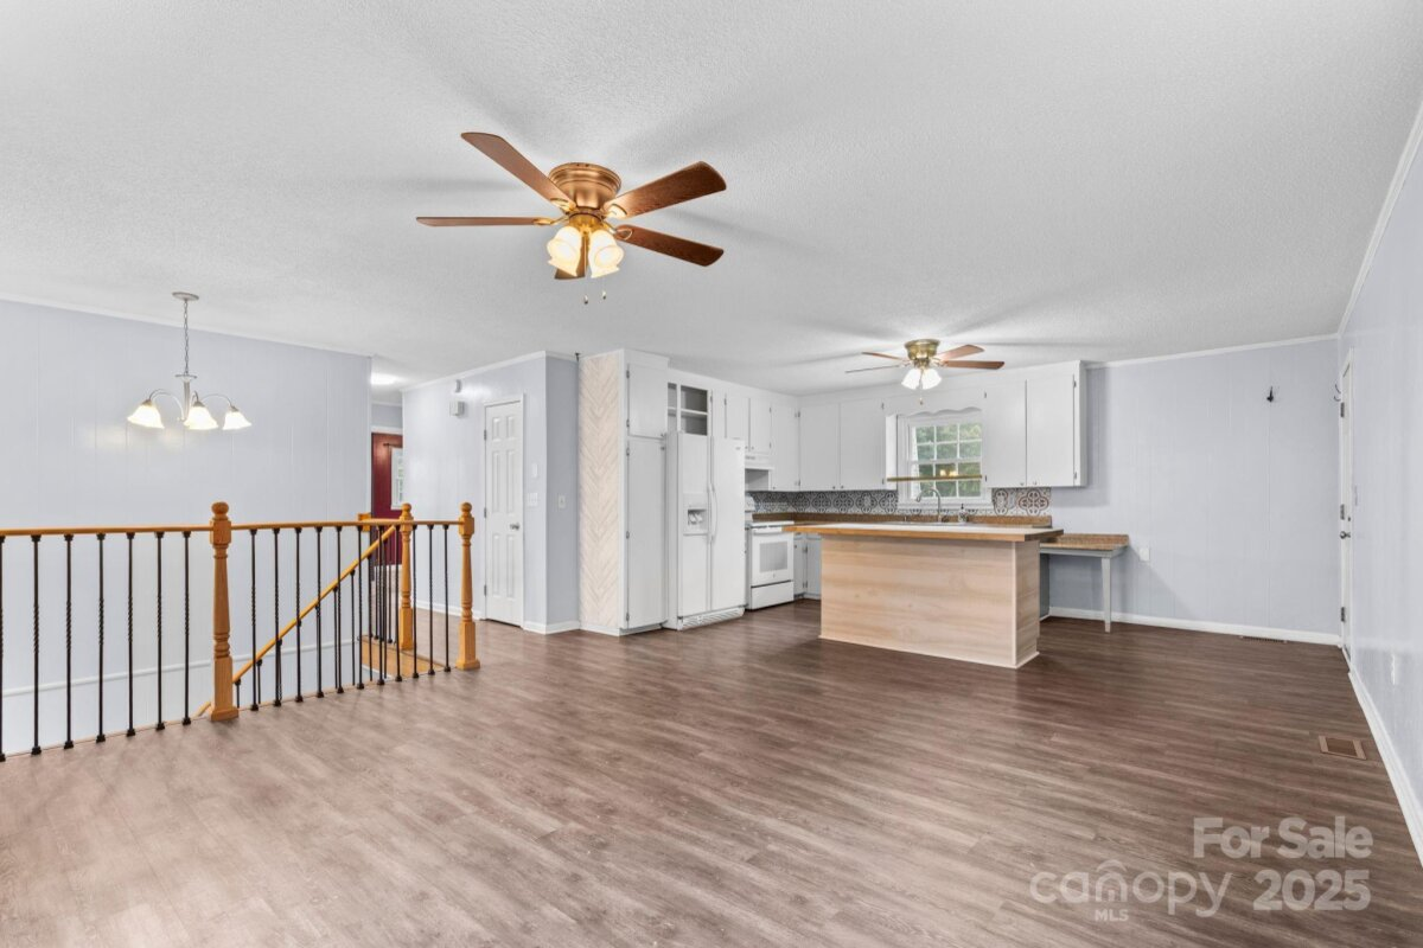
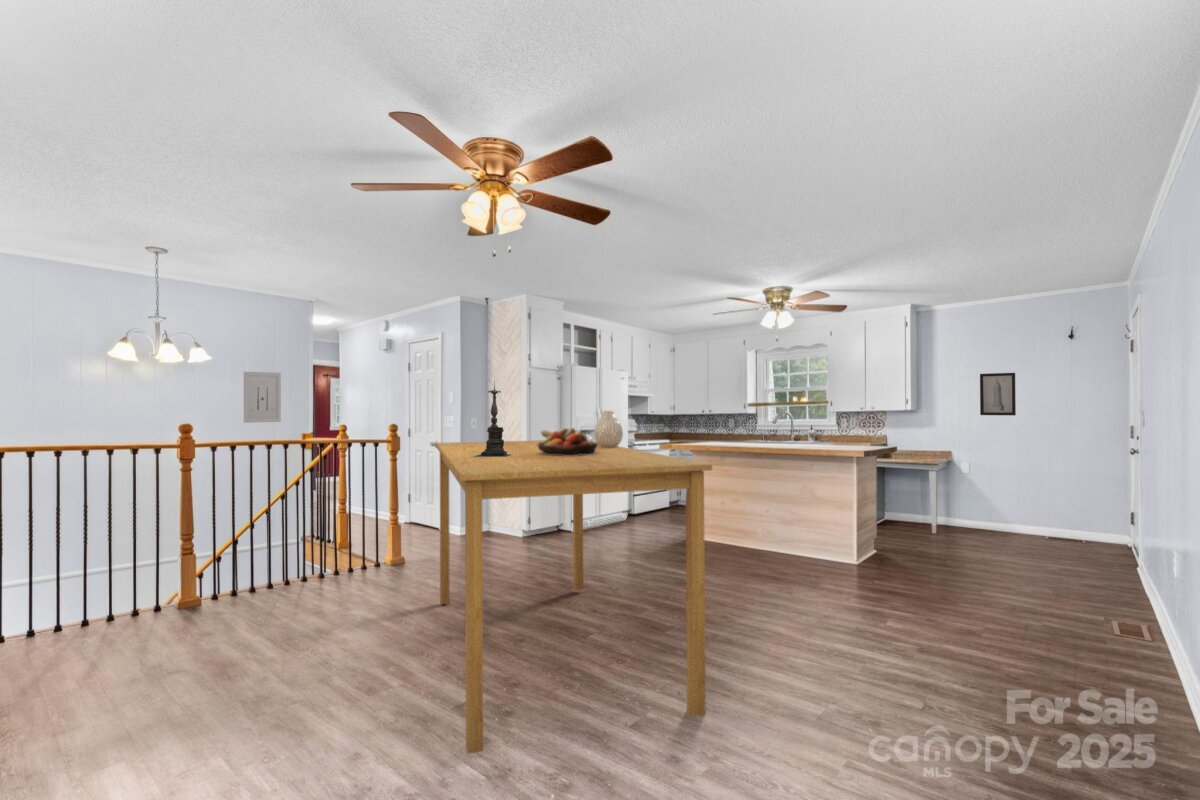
+ fruit bowl (567, 440)
+ vase (608, 428)
+ wall art (262, 397)
+ candle holder (493, 417)
+ wall art (997, 394)
+ dining table (573, 548)
